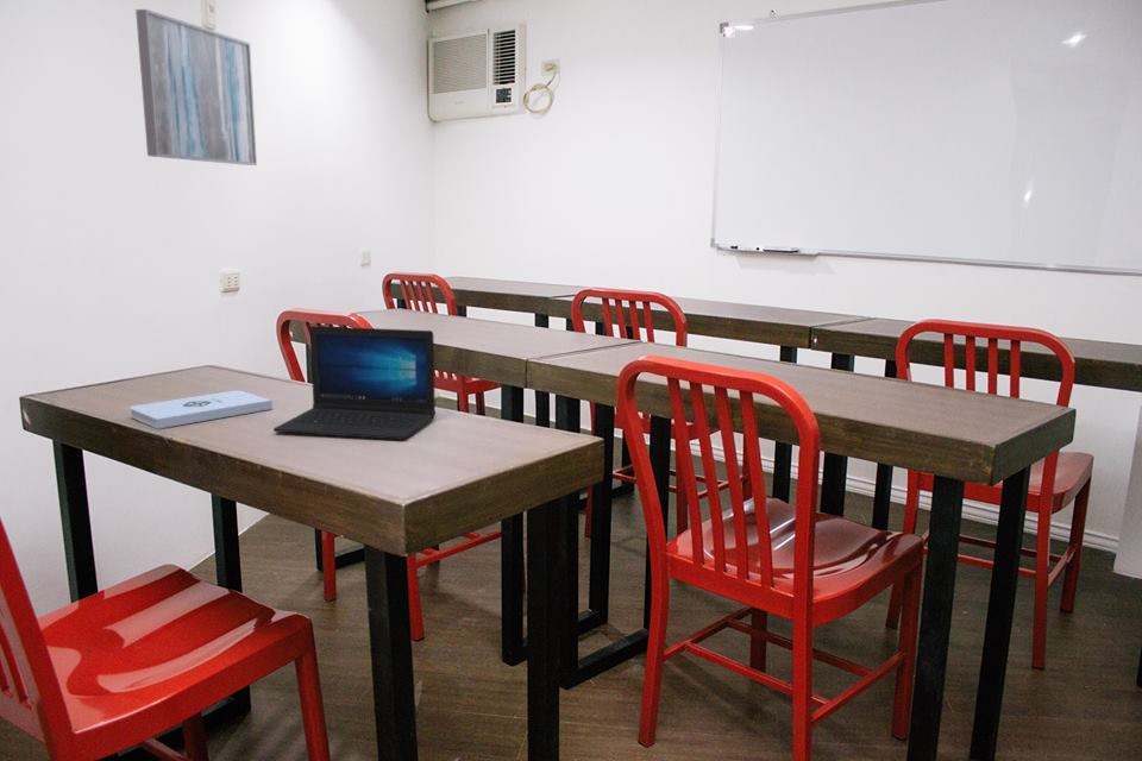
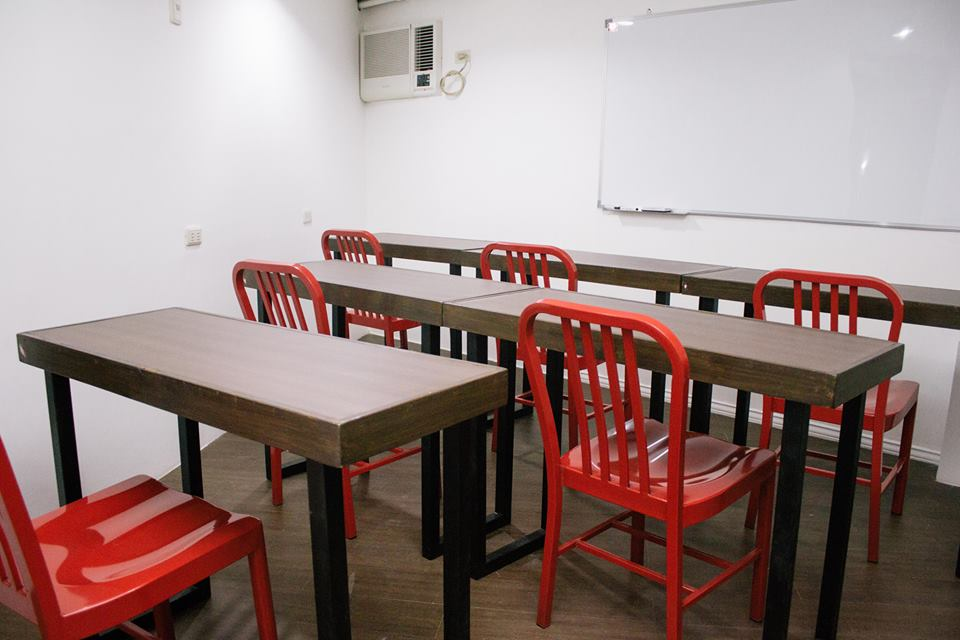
- laptop (356, 379)
- notepad (201, 408)
- wall art (202, 95)
